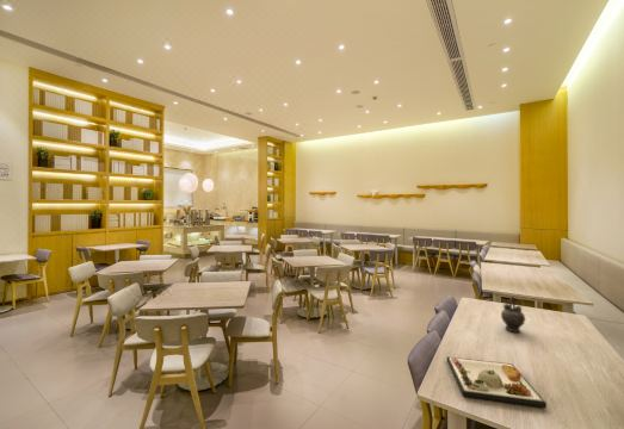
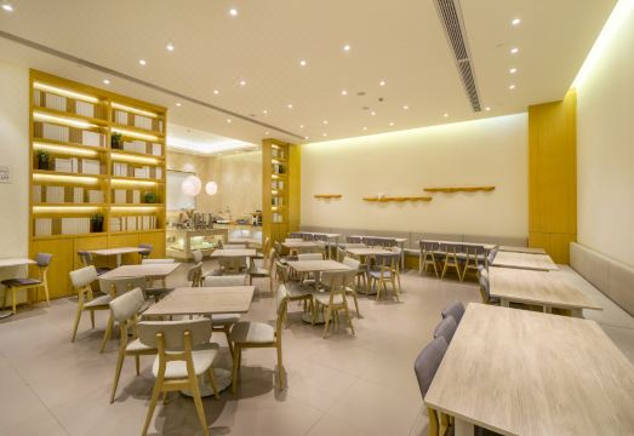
- teapot (513, 312)
- dinner plate (489, 373)
